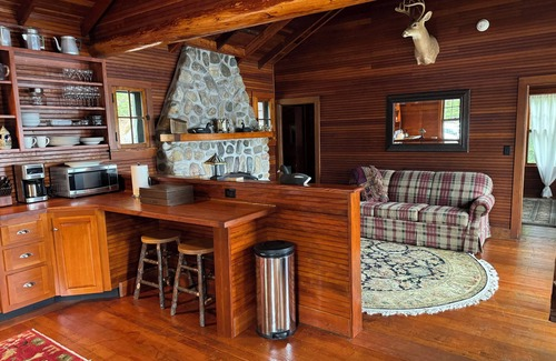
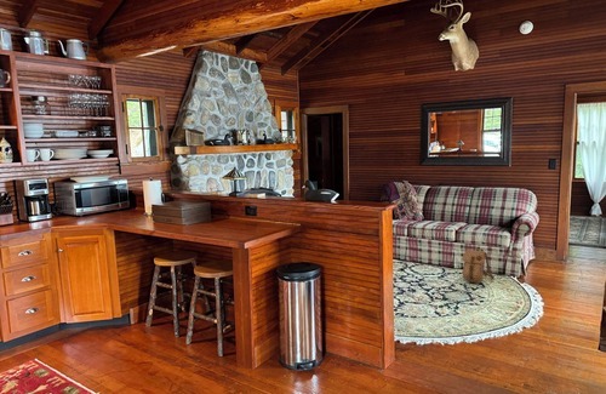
+ backpack (476, 263)
